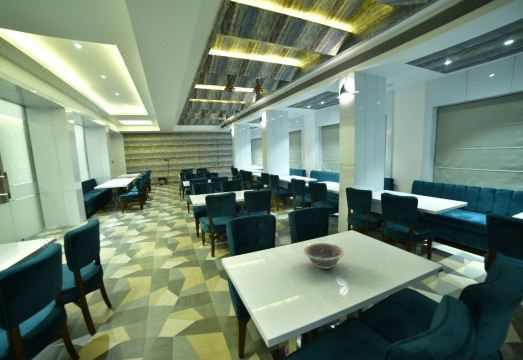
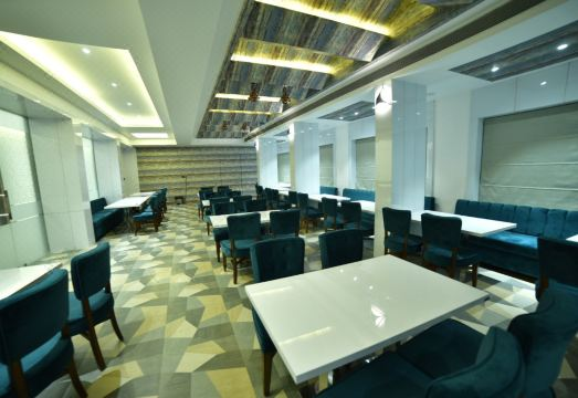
- decorative bowl (323, 257)
